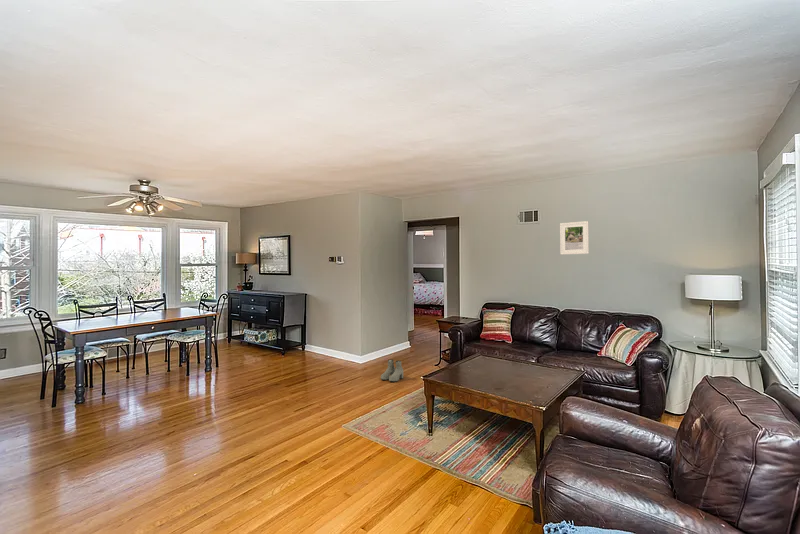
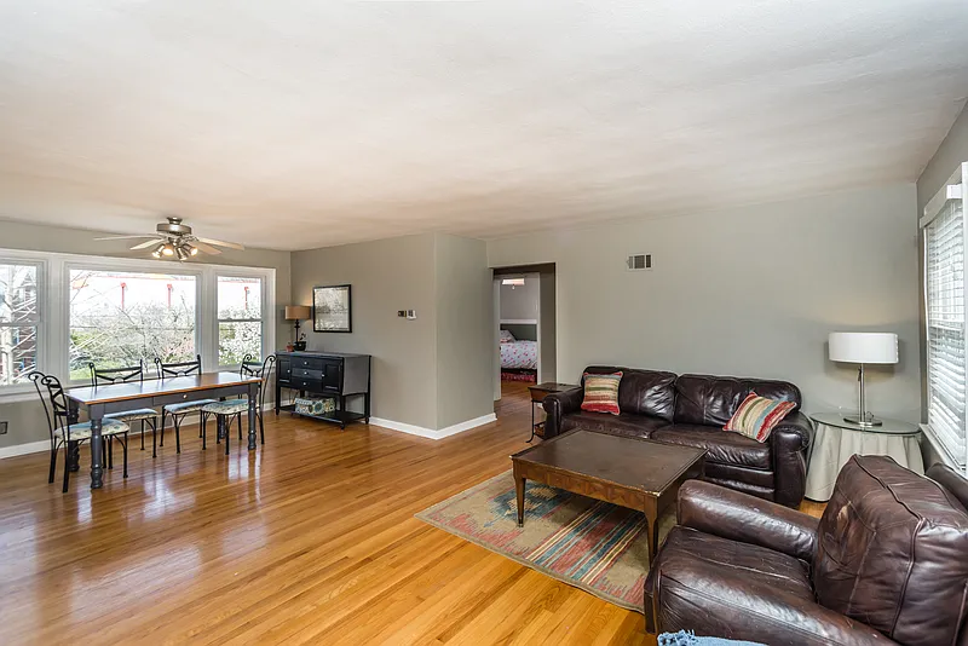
- boots (392, 370)
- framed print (574, 238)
